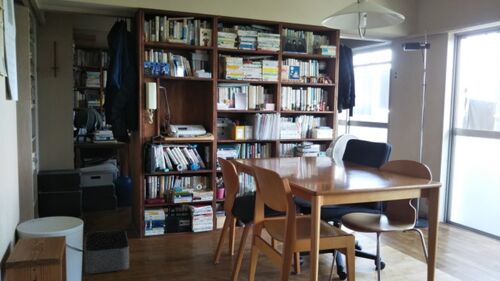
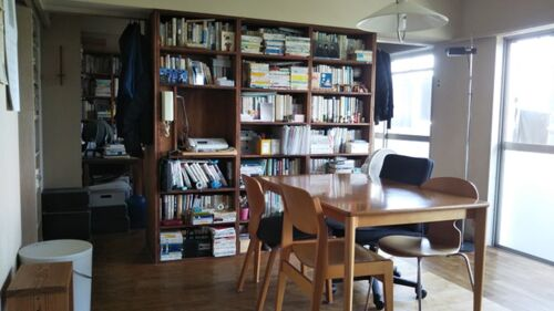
- storage bin (106, 250)
